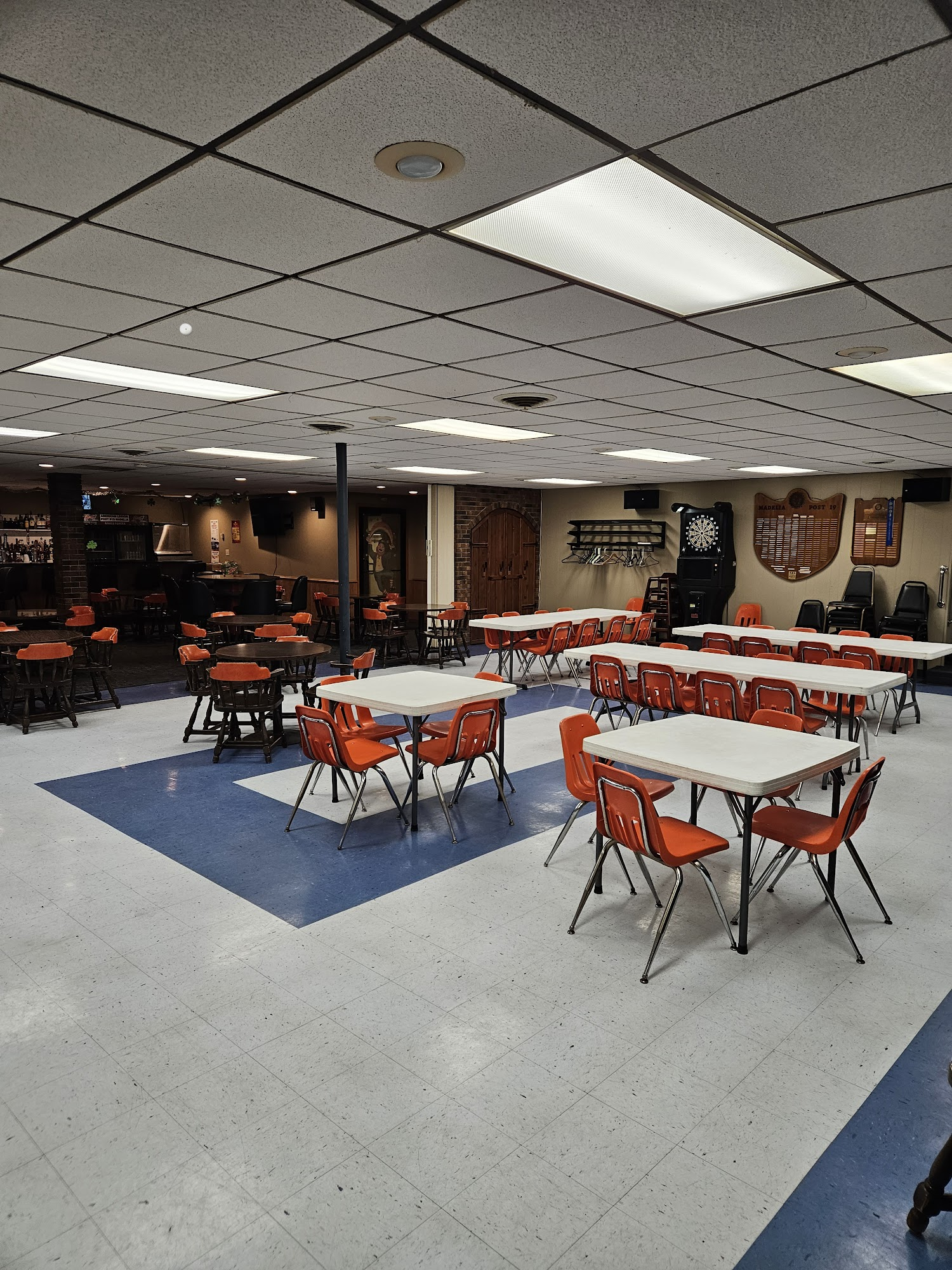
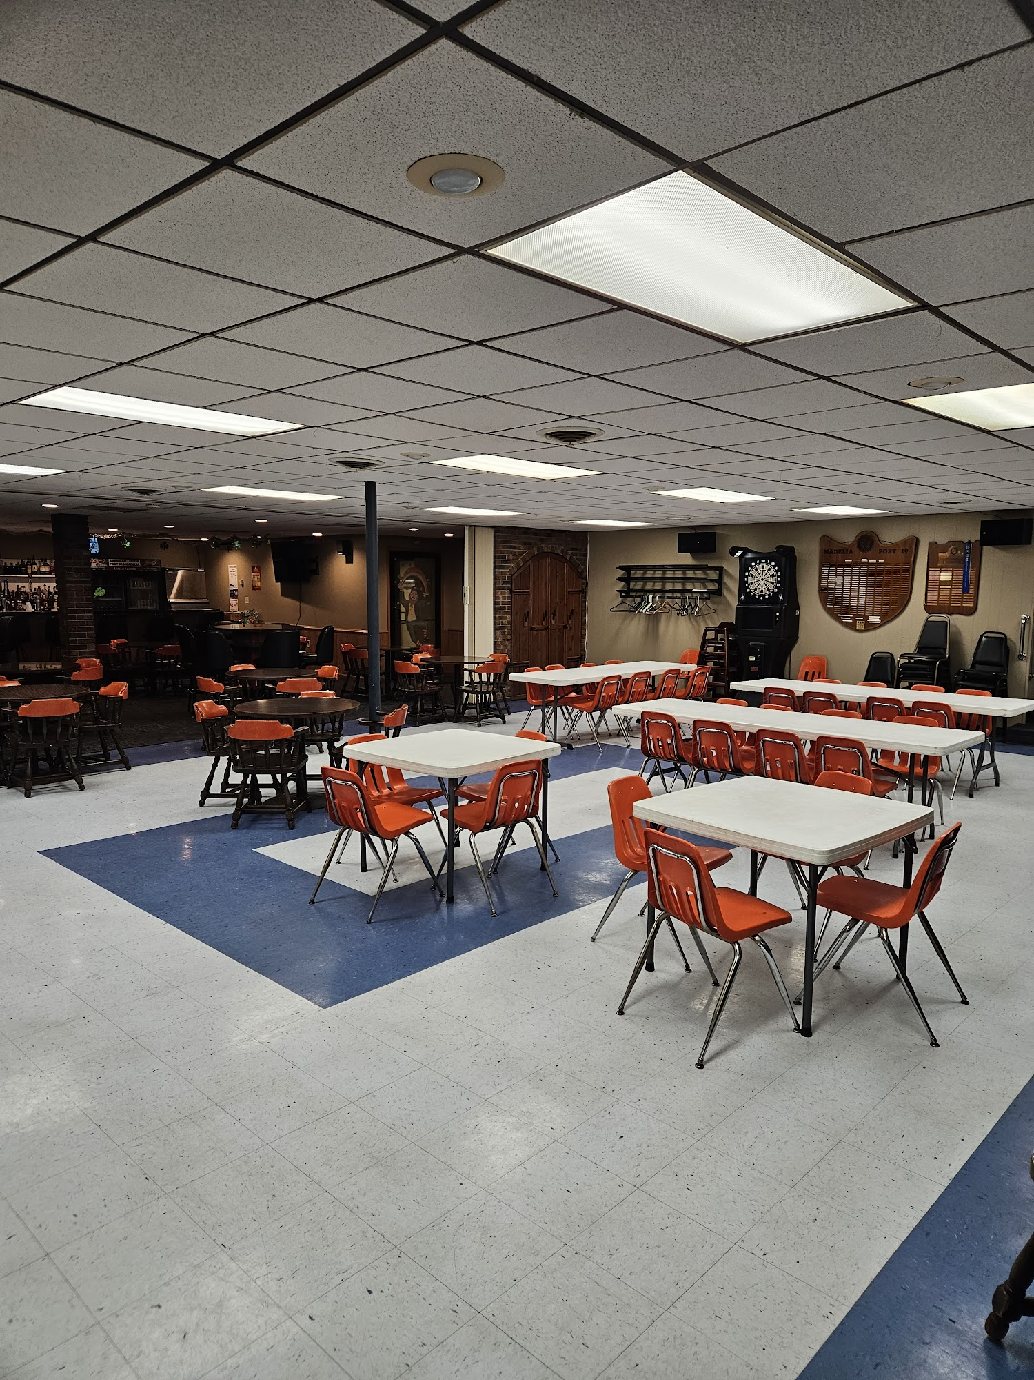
- smoke detector (186, 330)
